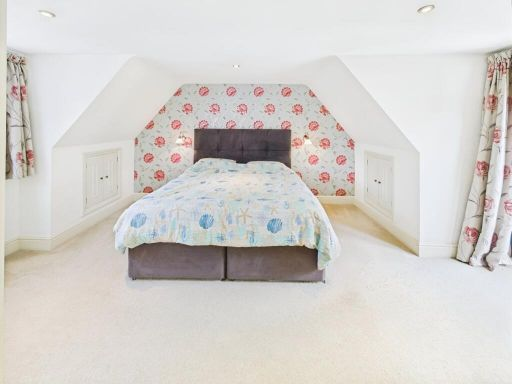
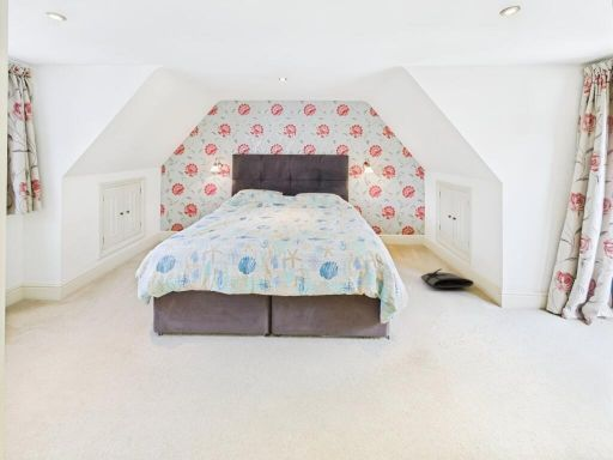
+ tool roll (444, 276)
